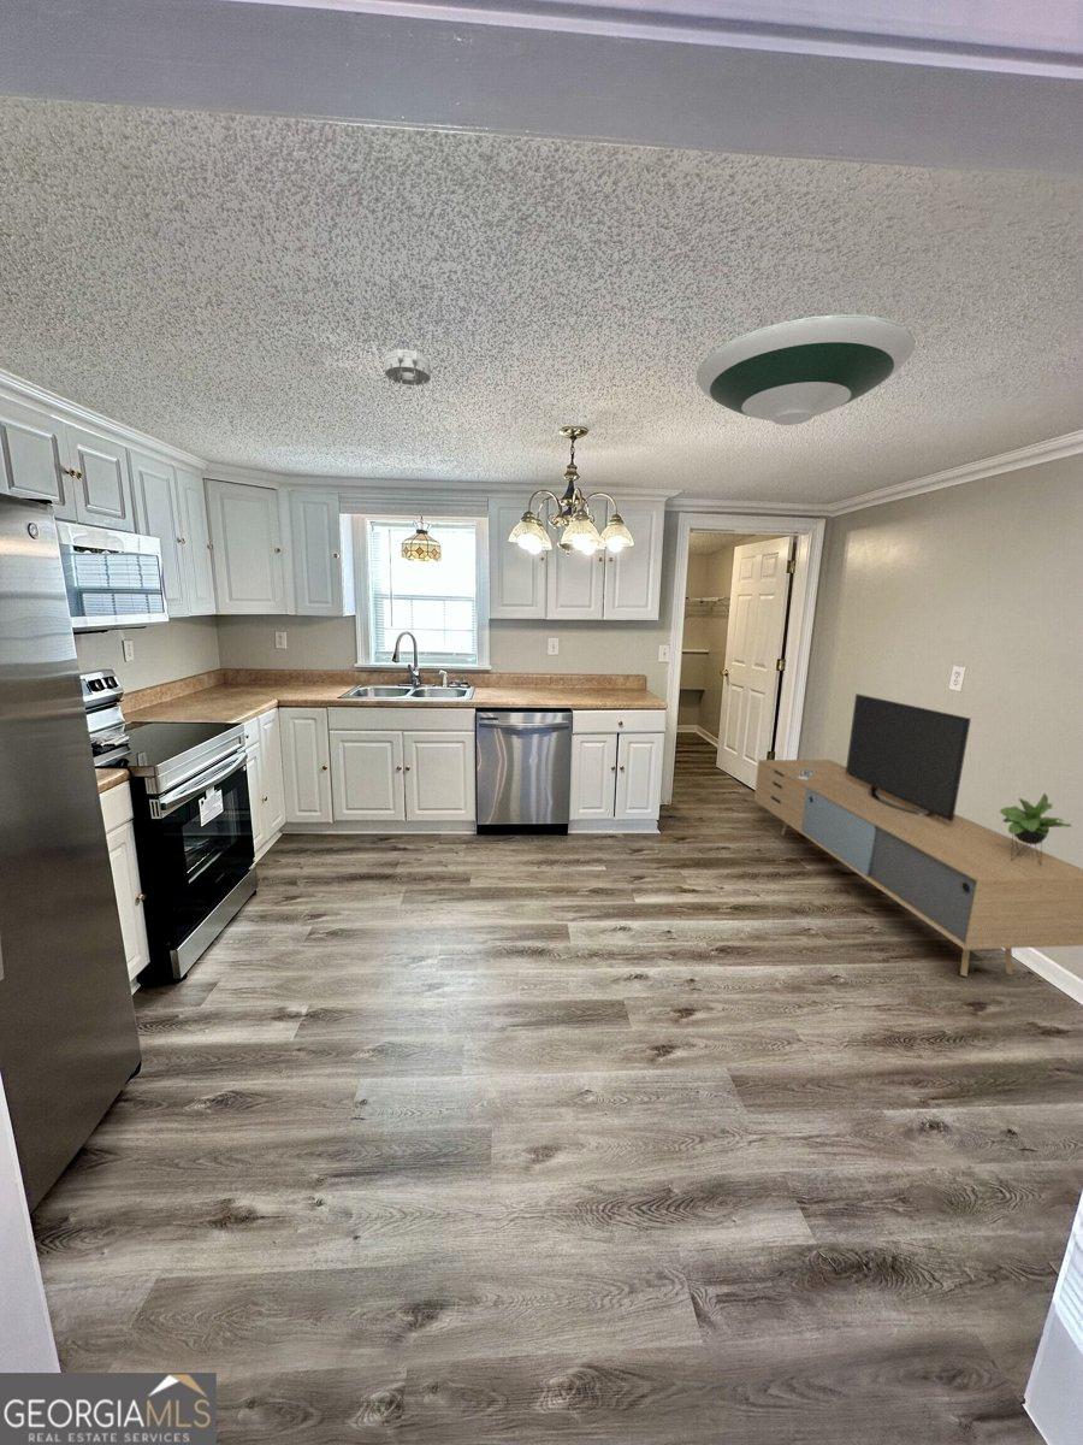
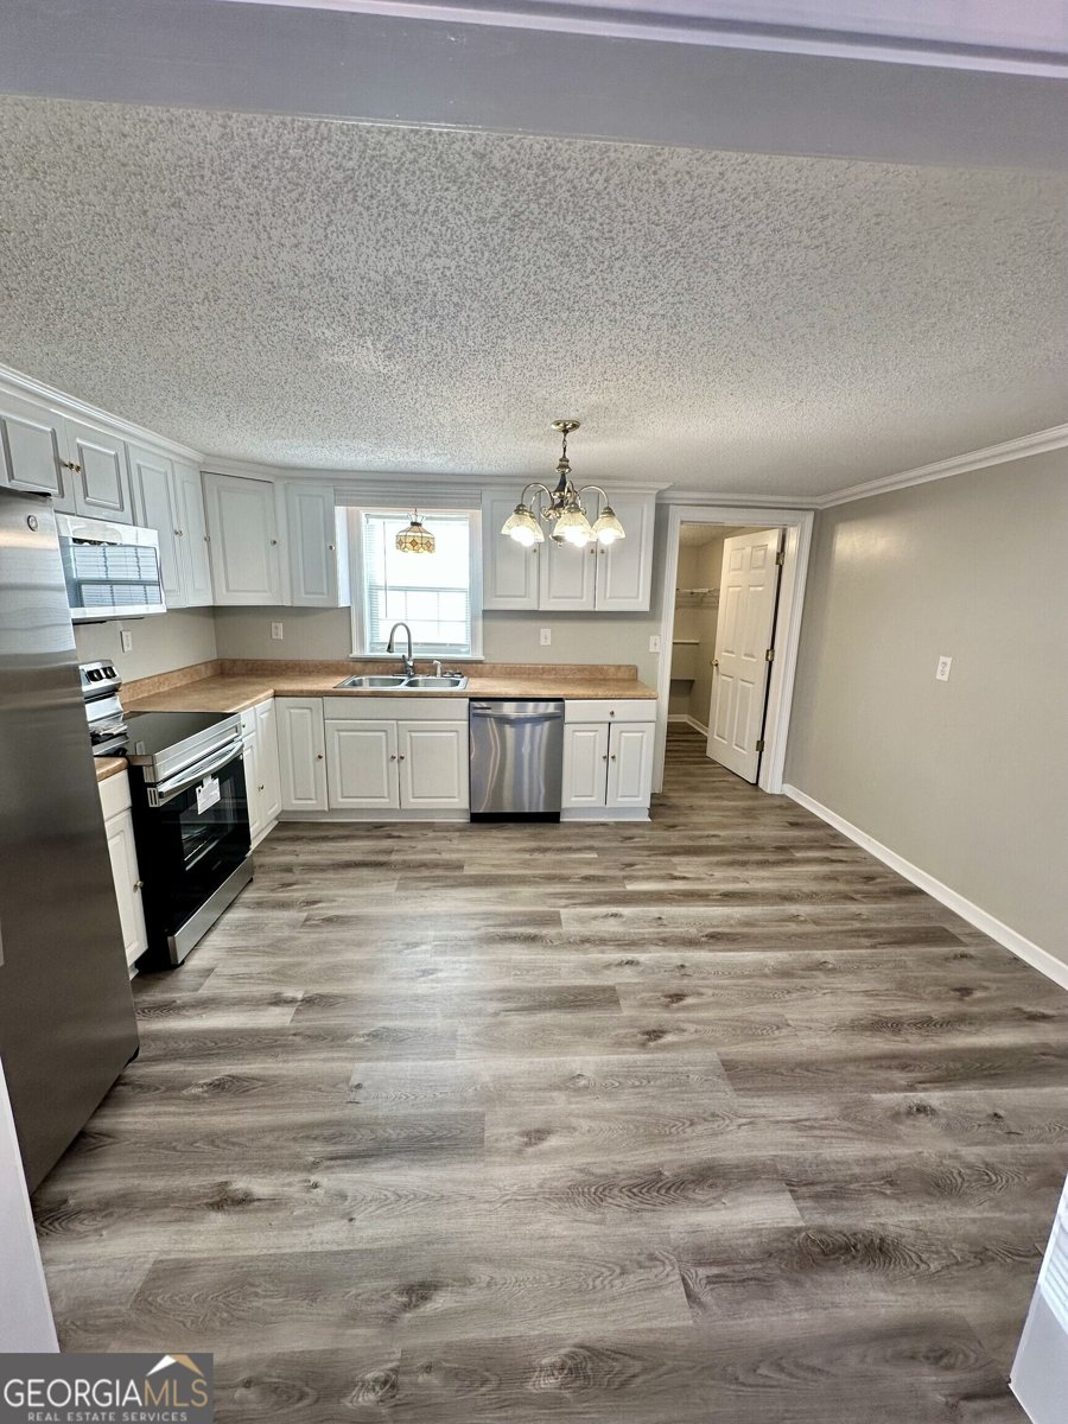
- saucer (794, 394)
- media console (884, 798)
- smoke detector (407, 366)
